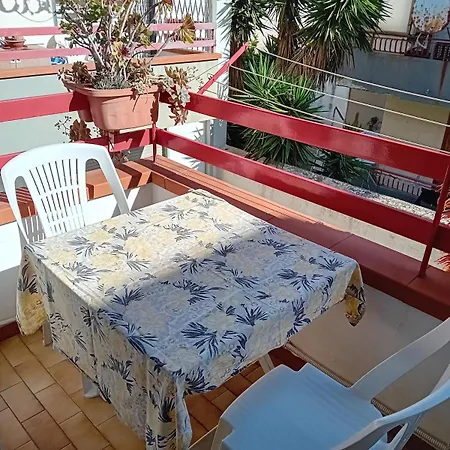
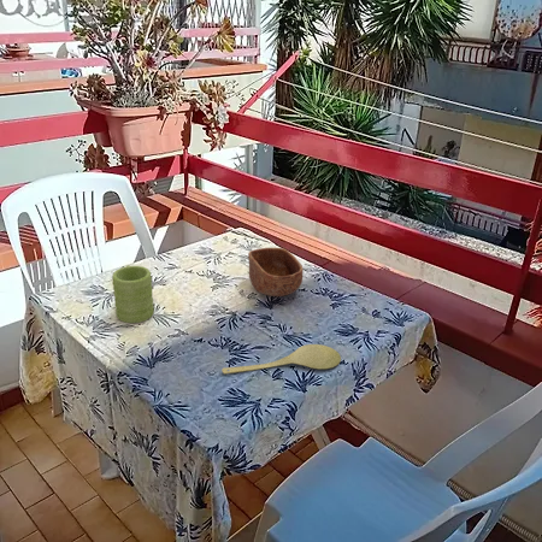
+ mug (131, 290)
+ bowl (273, 272)
+ spoon (282, 360)
